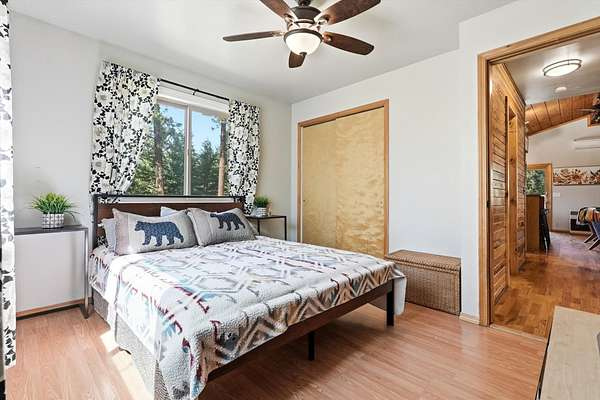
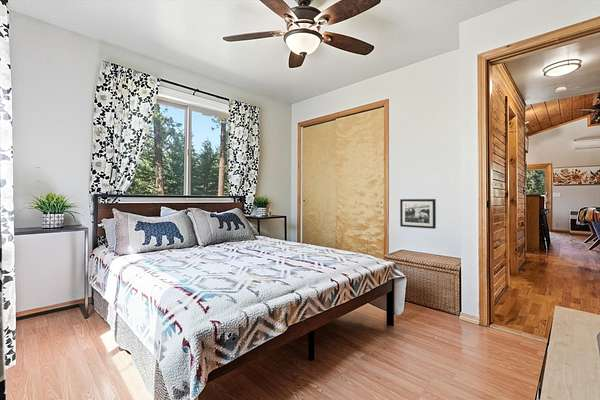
+ picture frame (417, 213)
